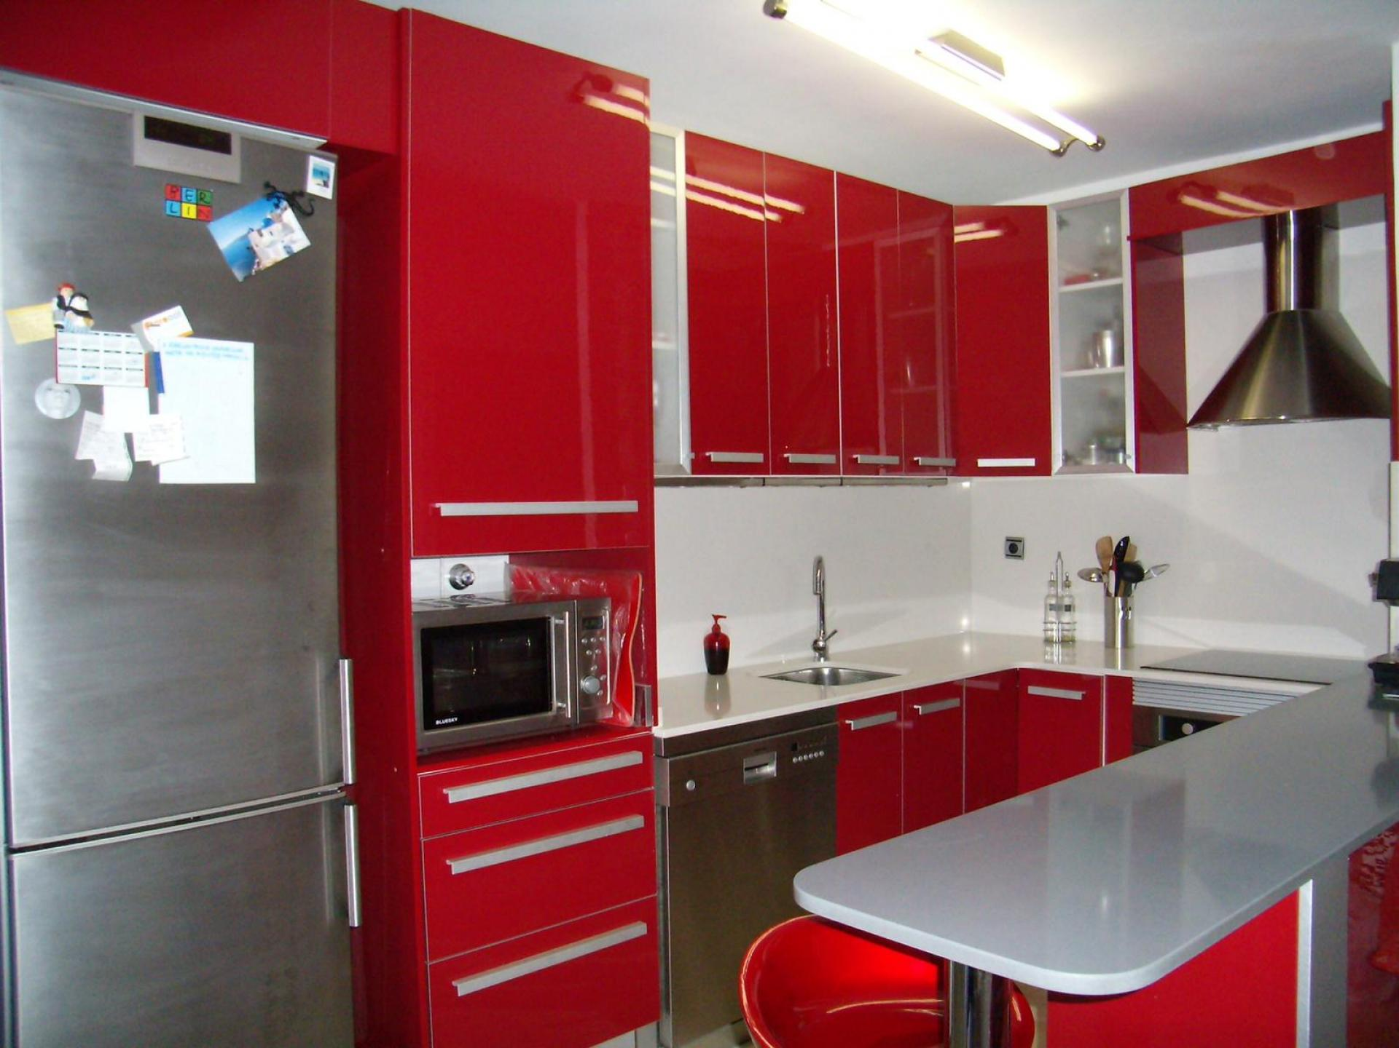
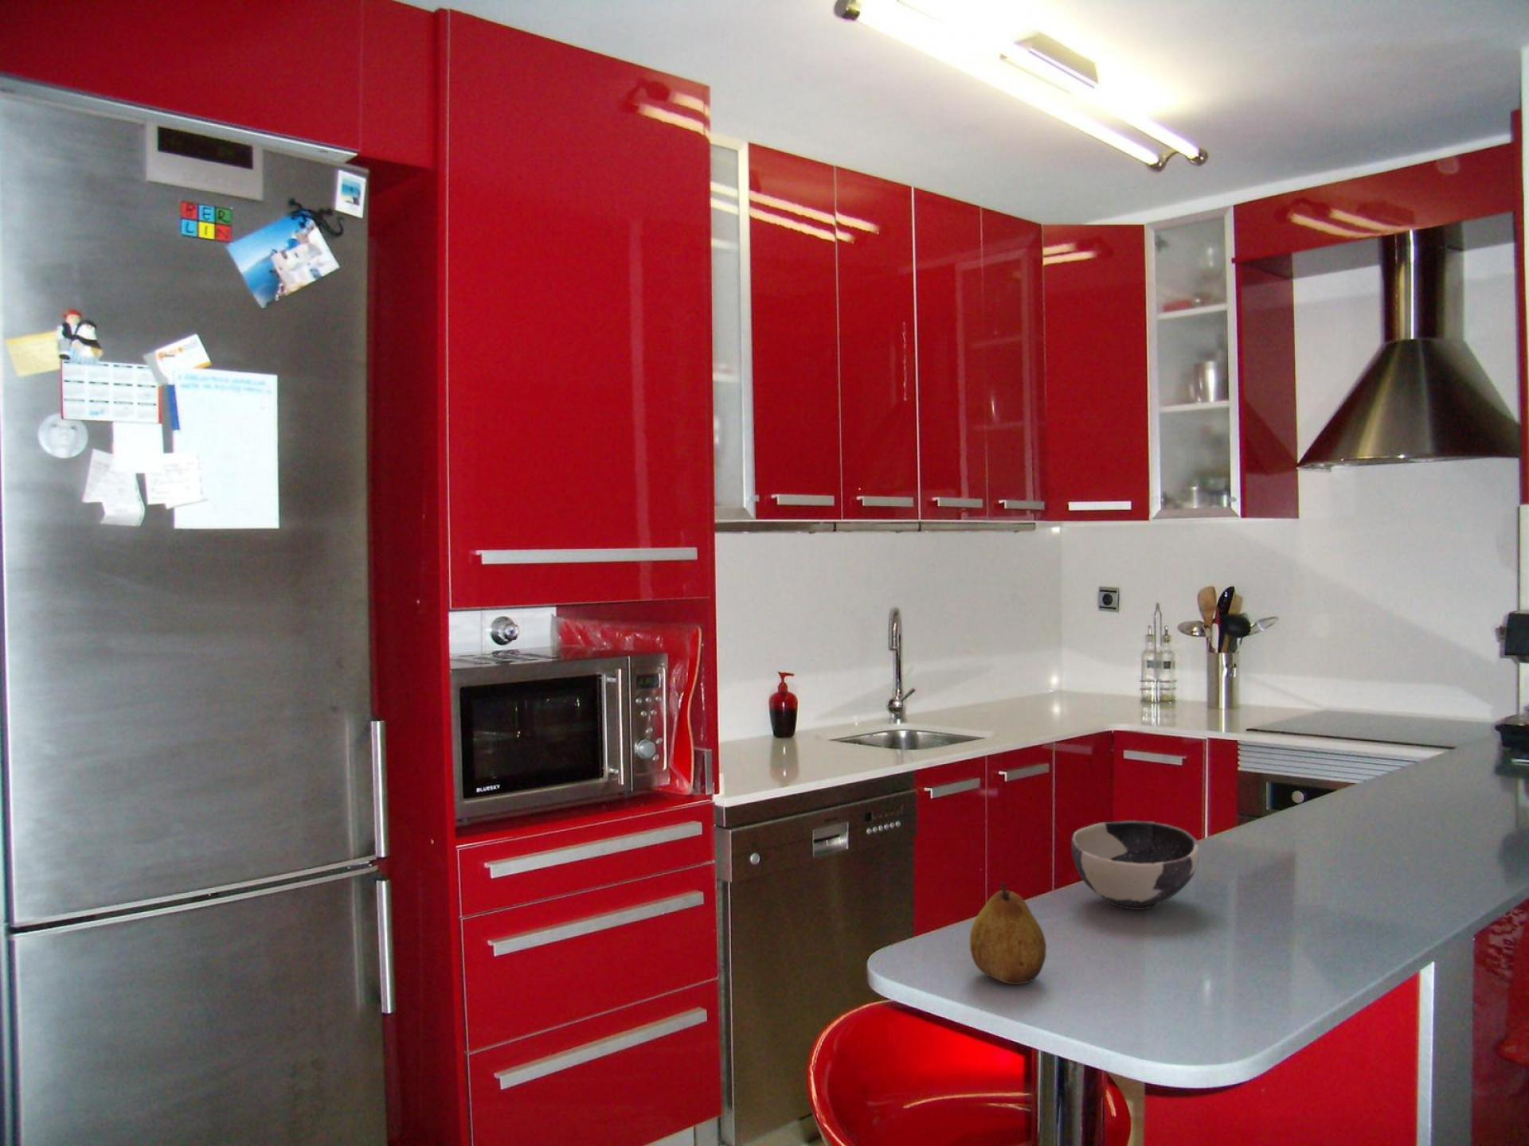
+ bowl (1134, 868)
+ fruit (1006, 927)
